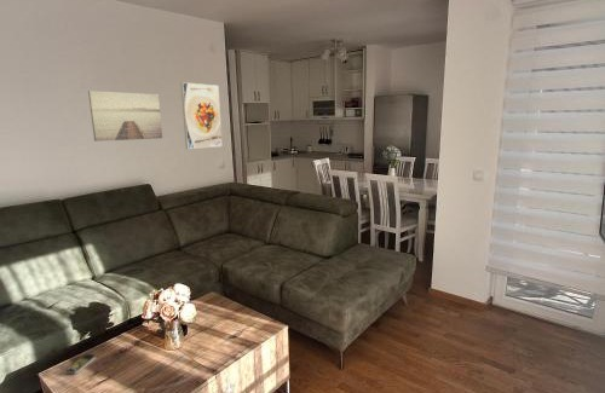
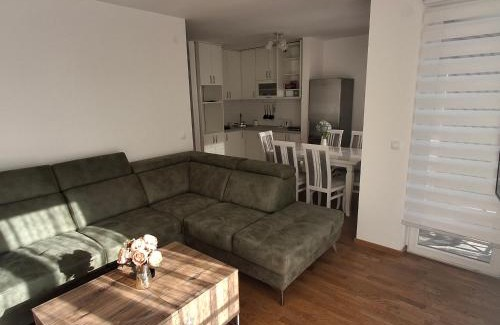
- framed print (202, 116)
- remote control (81, 363)
- wall art (128, 116)
